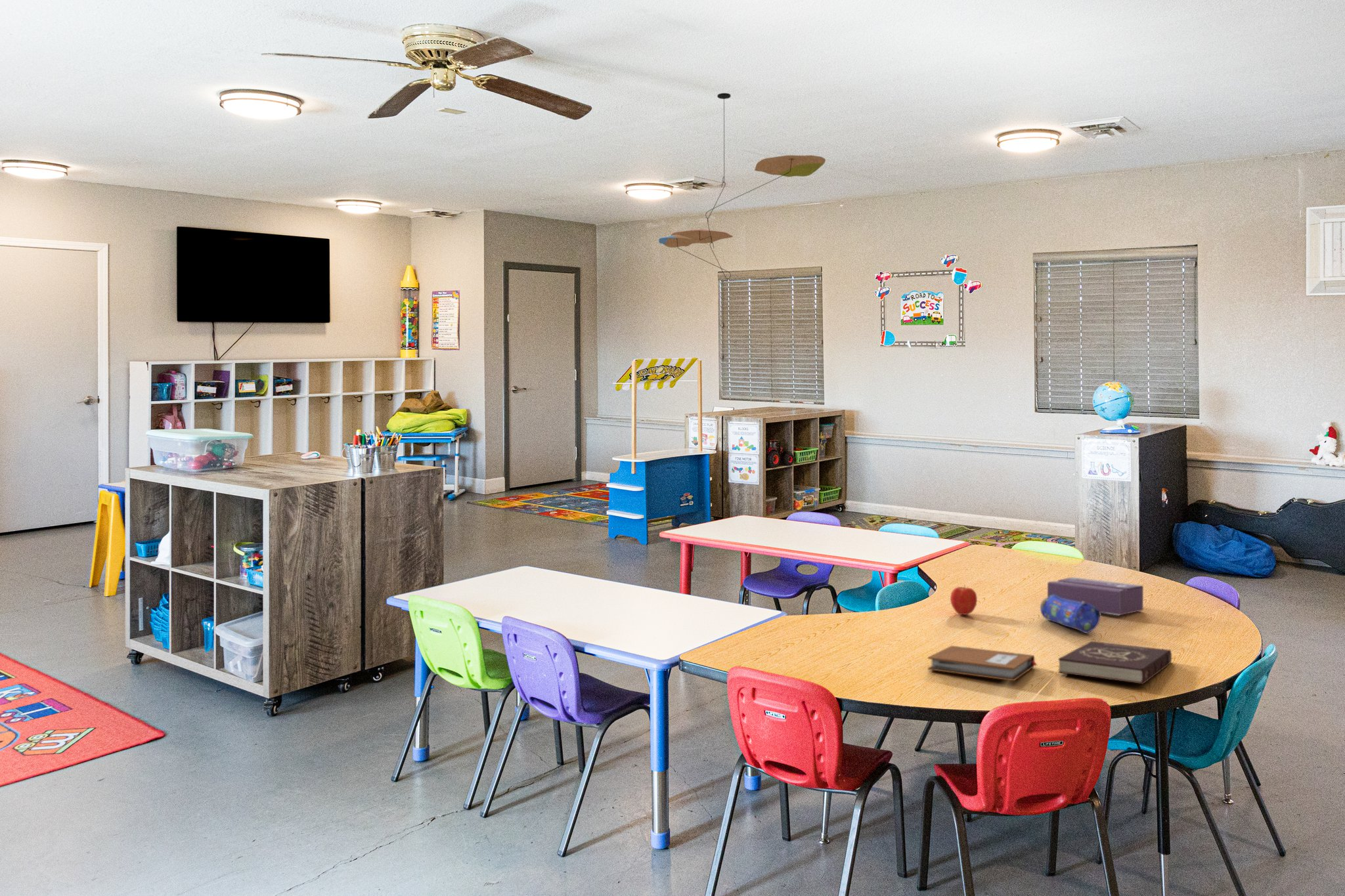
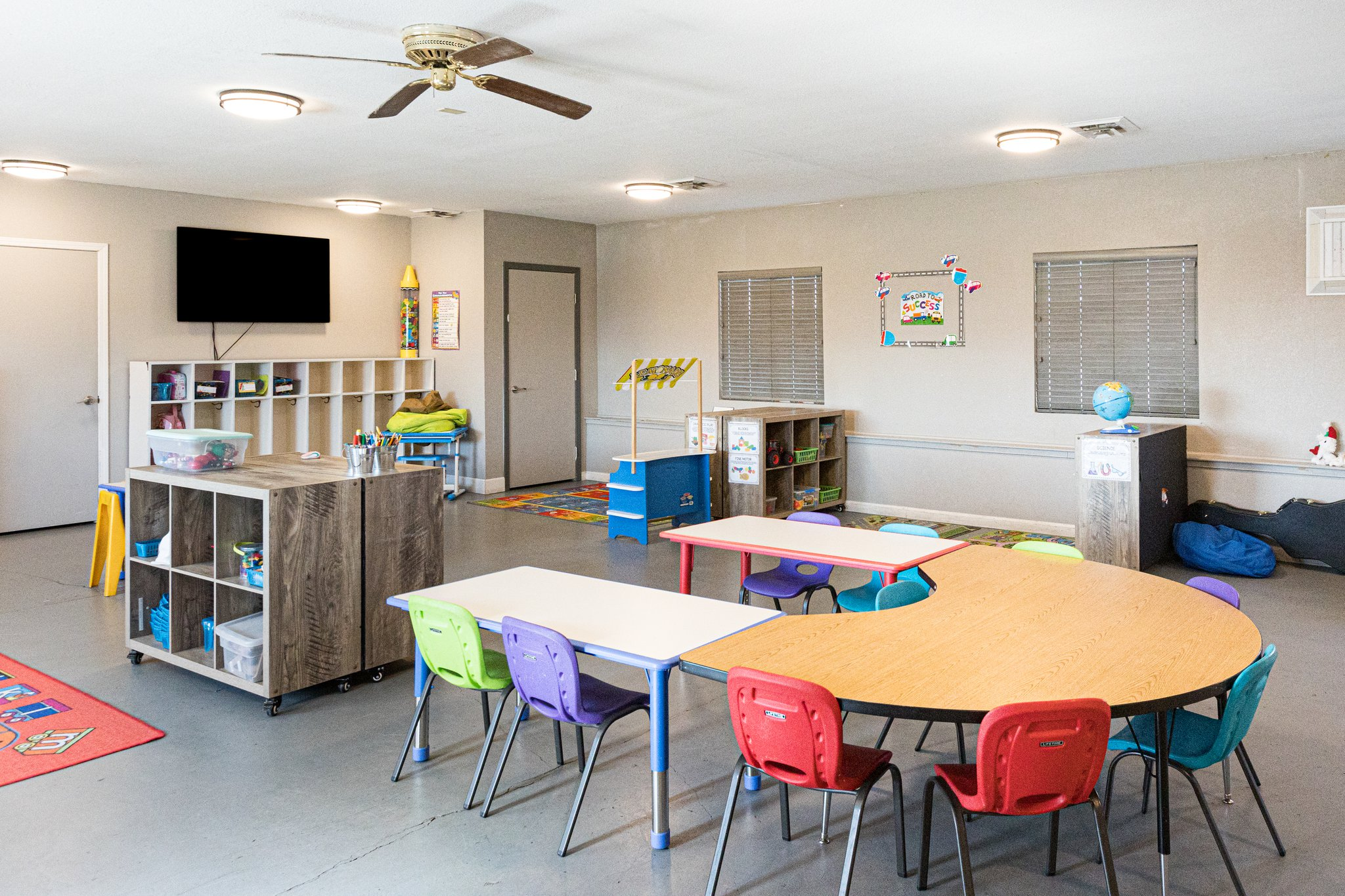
- apple (963, 599)
- tissue box (1094, 595)
- ceiling mobile (742, 194)
- book (1116, 661)
- notebook (984, 662)
- pencil case (1069, 612)
